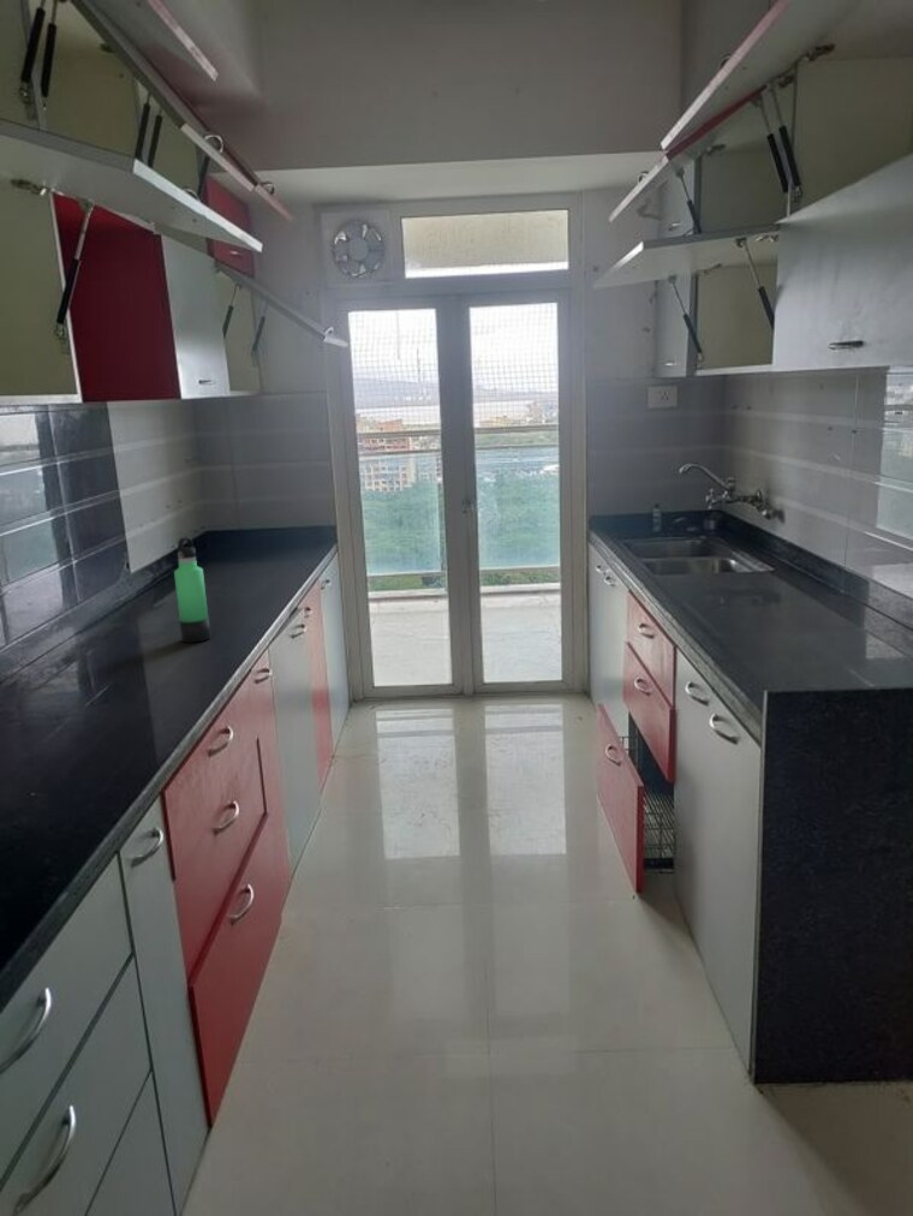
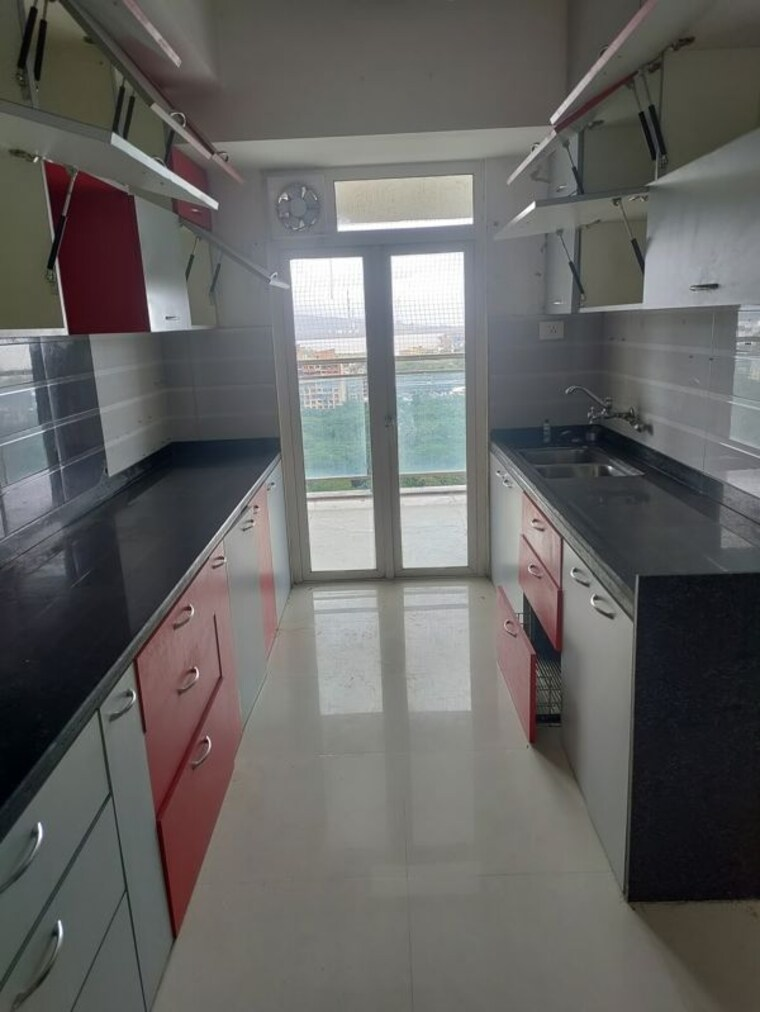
- thermos bottle (190, 589)
